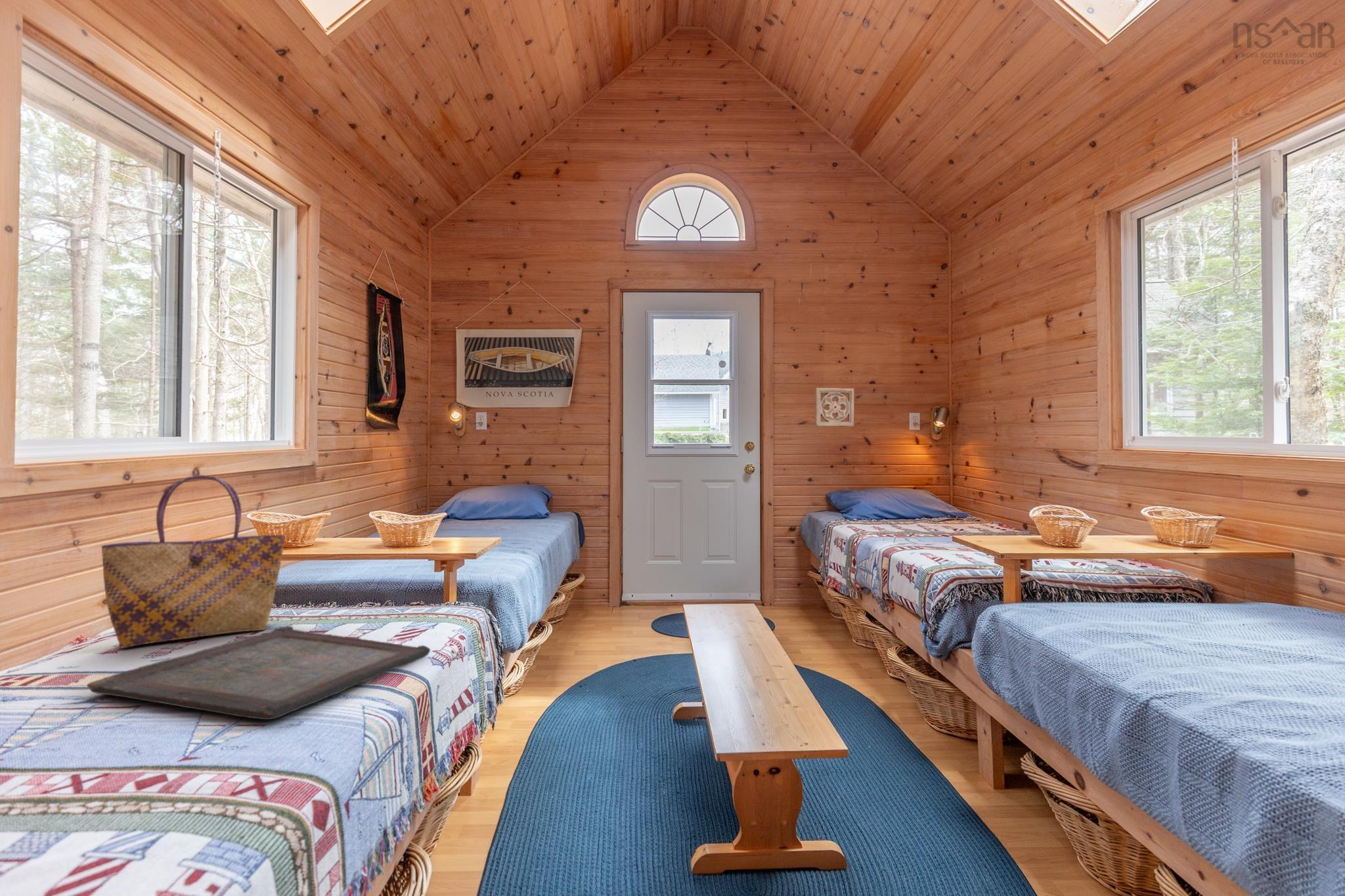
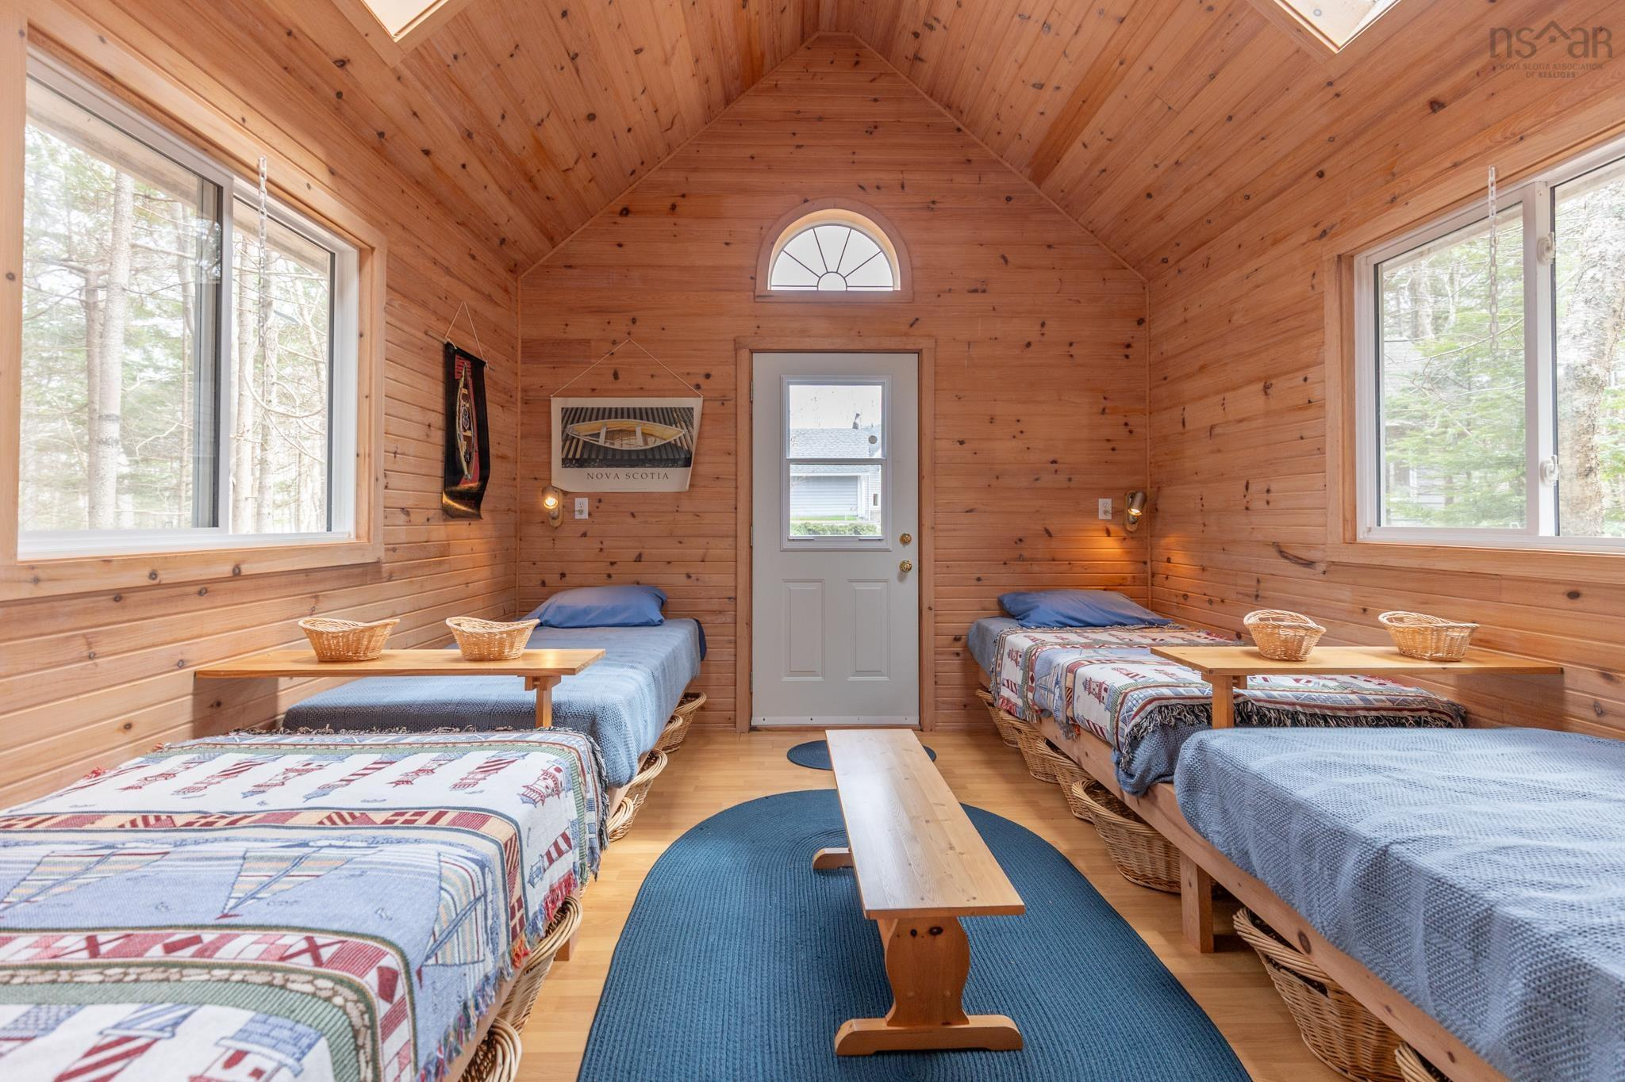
- wall ornament (834, 407)
- serving tray (275, 666)
- tote bag (199, 555)
